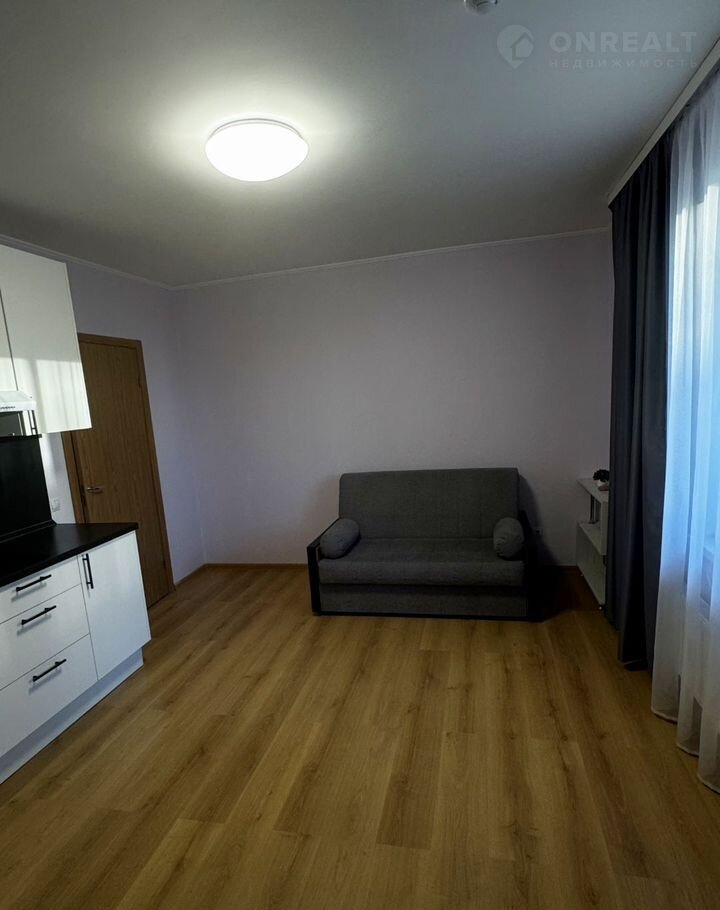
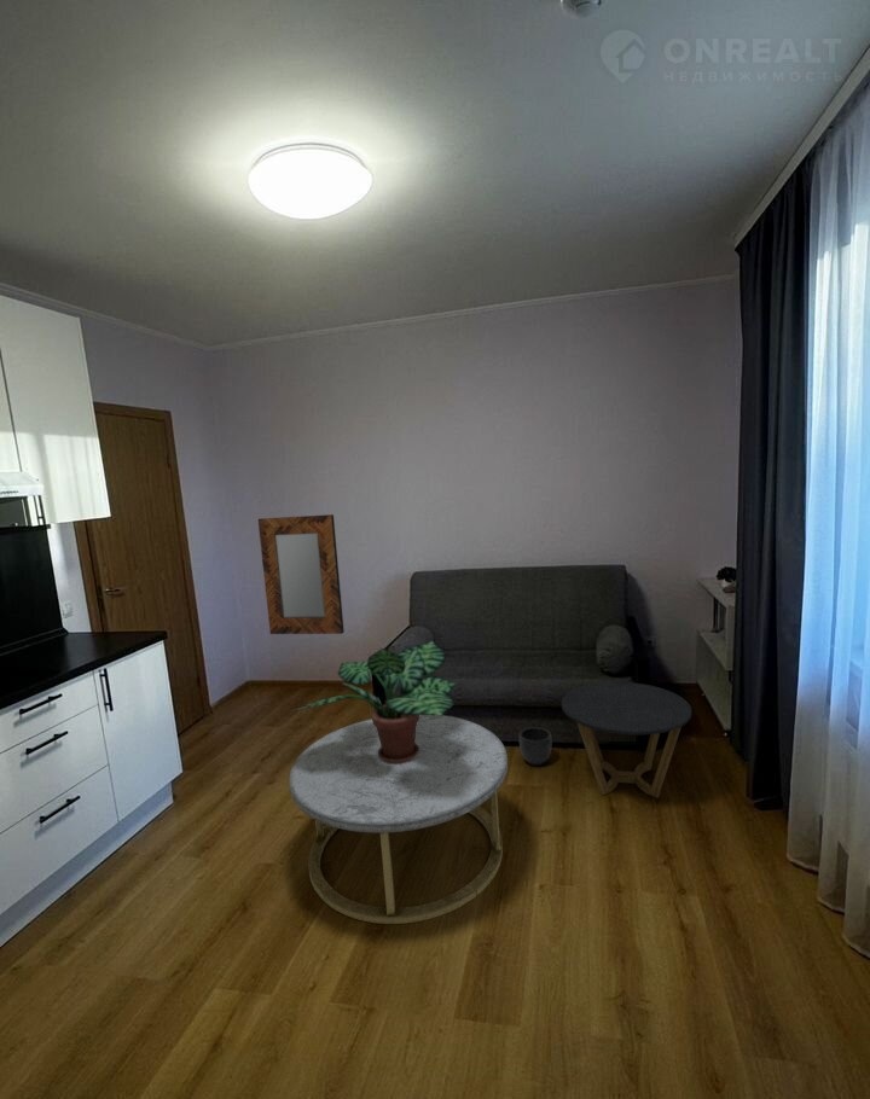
+ planter (535, 748)
+ side table (625, 733)
+ home mirror (301, 575)
+ potted plant (400, 692)
+ coffee table (402, 803)
